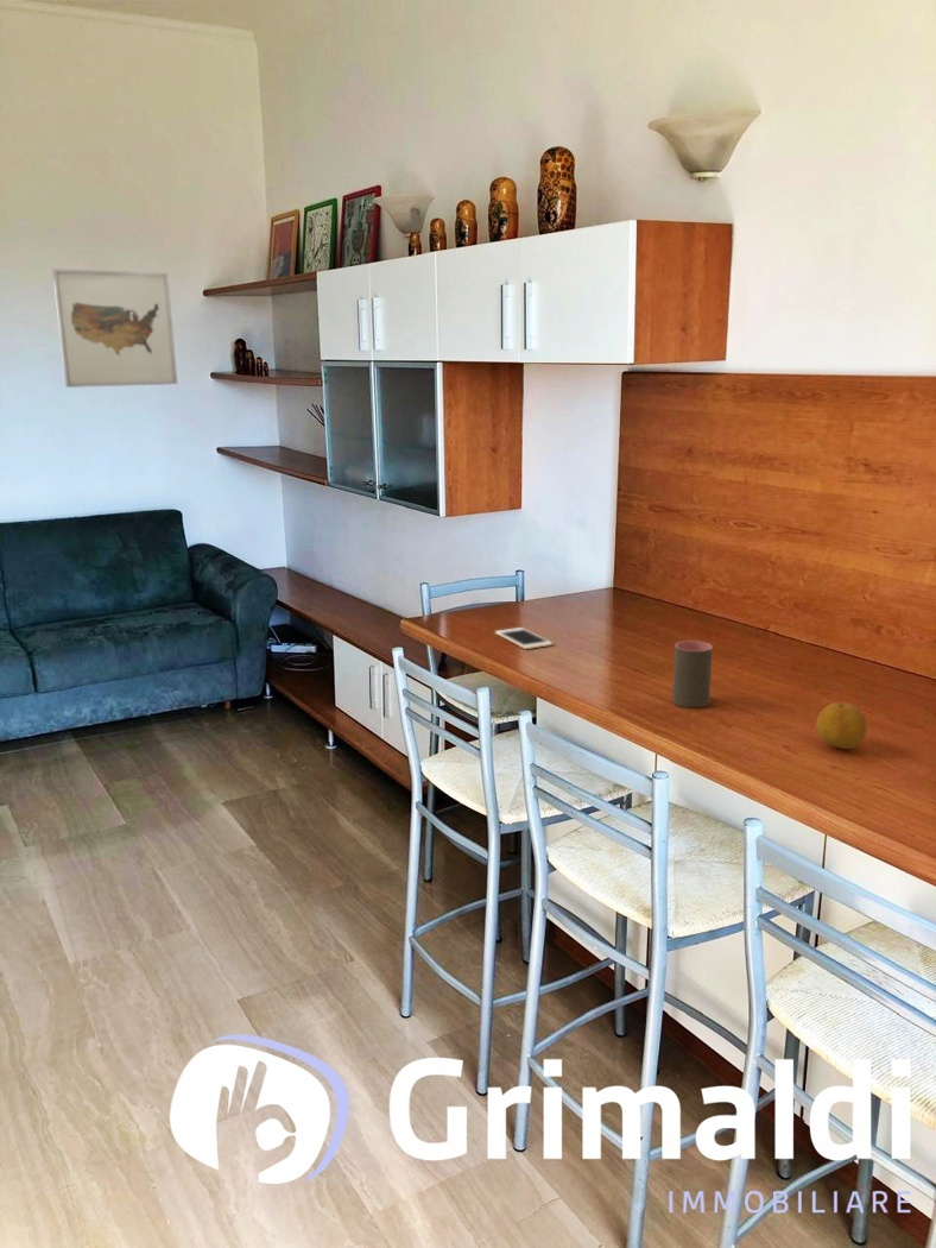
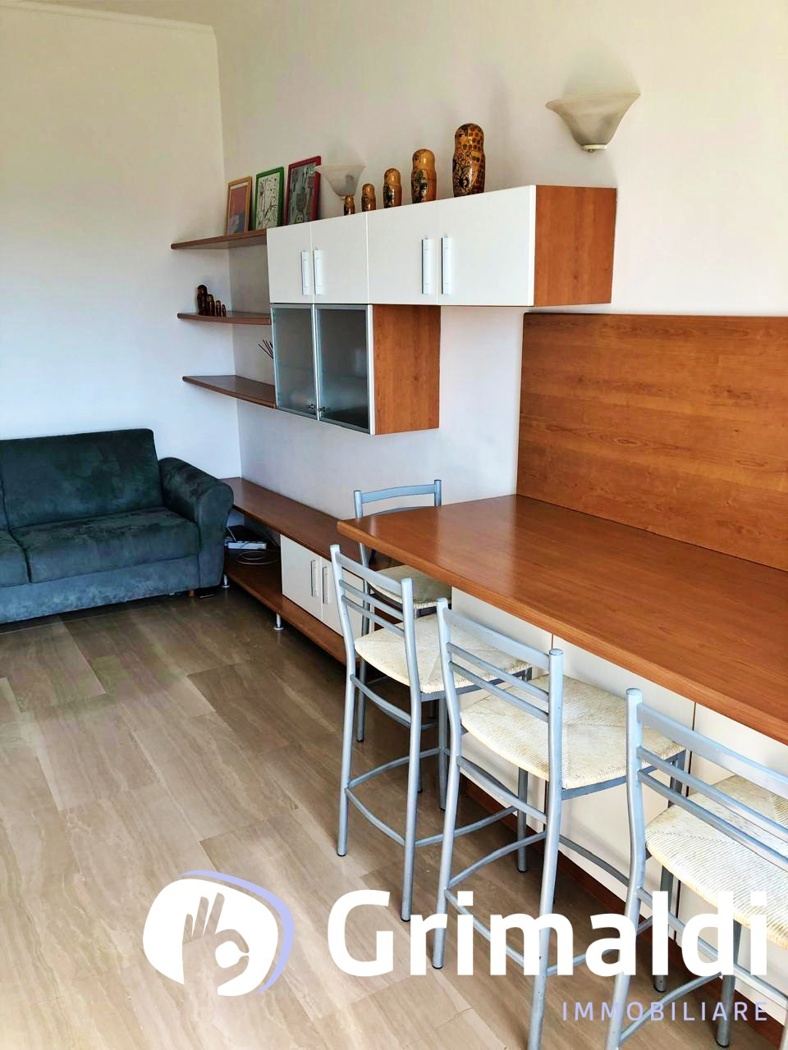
- cell phone (523, 637)
- cup (691, 674)
- wall art (116, 328)
- fruit (841, 725)
